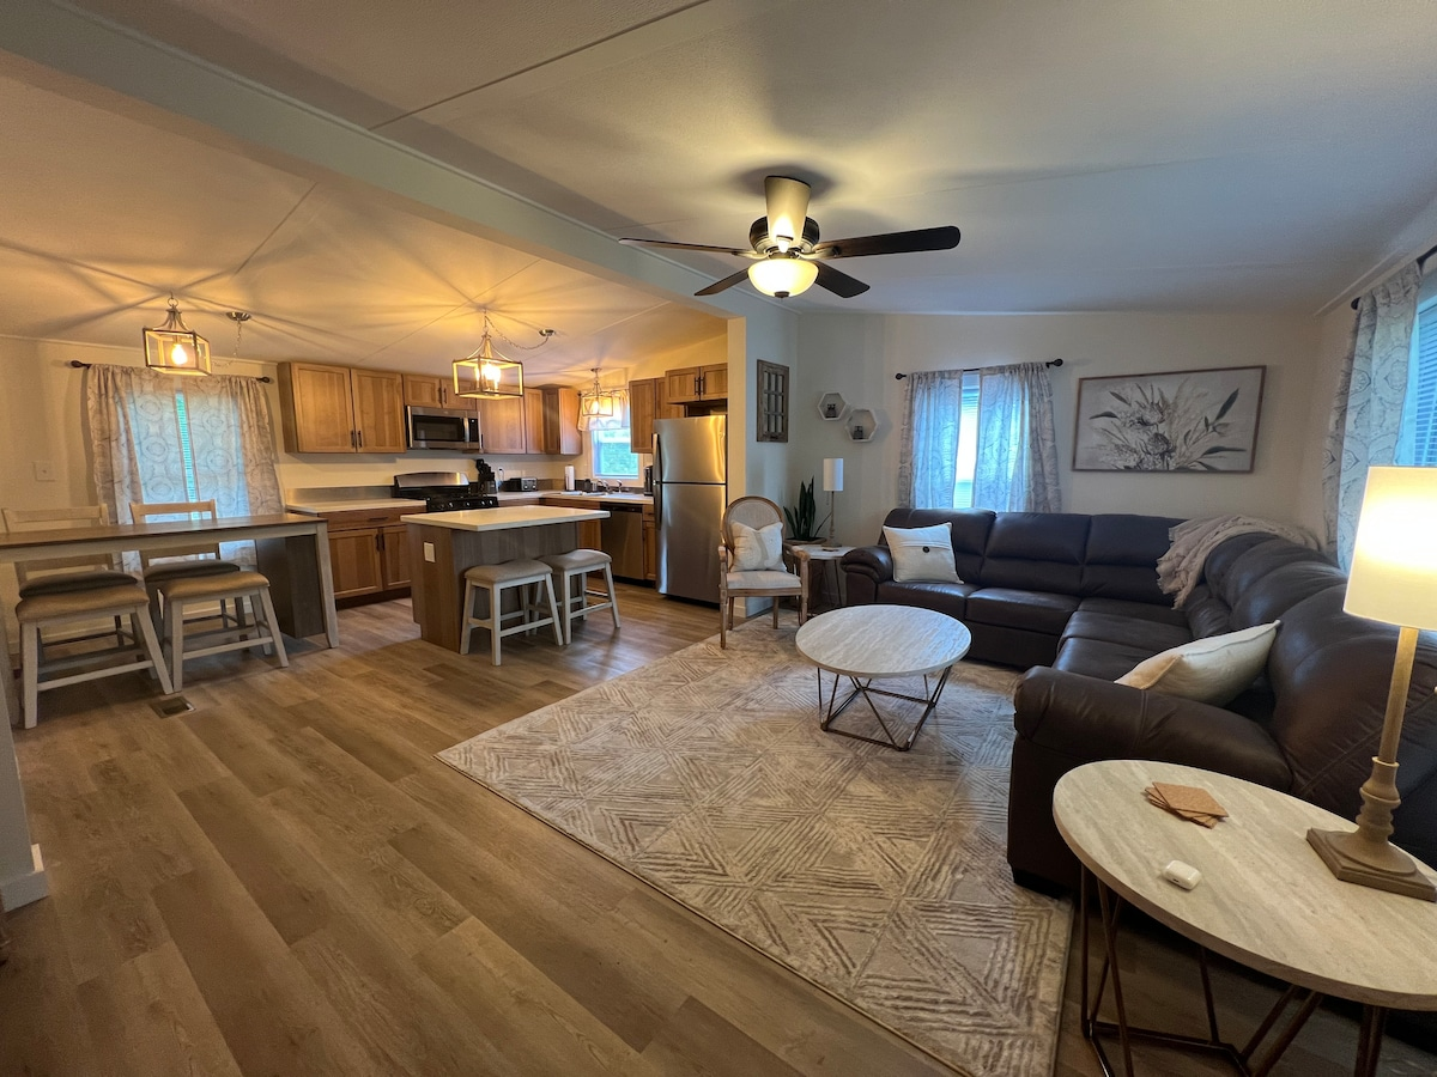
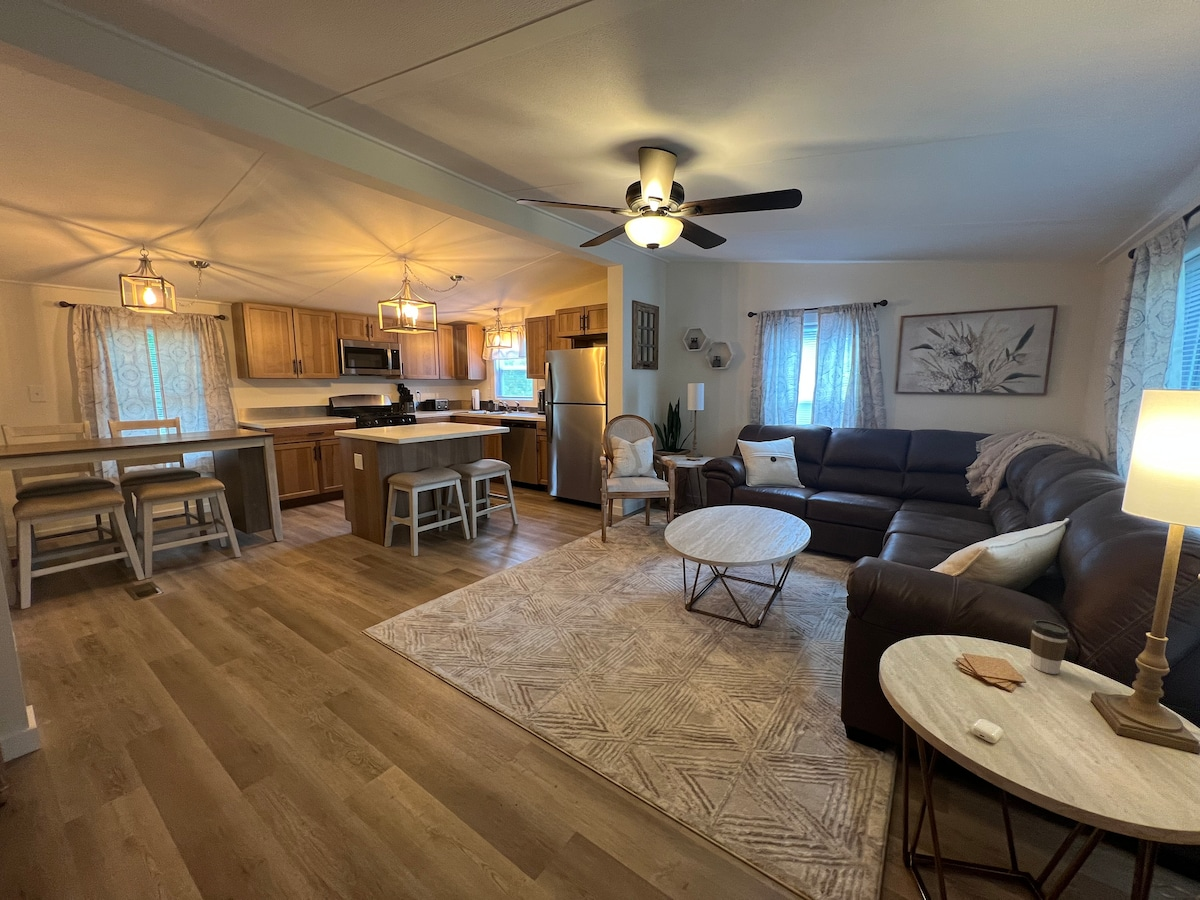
+ coffee cup (1047, 647)
